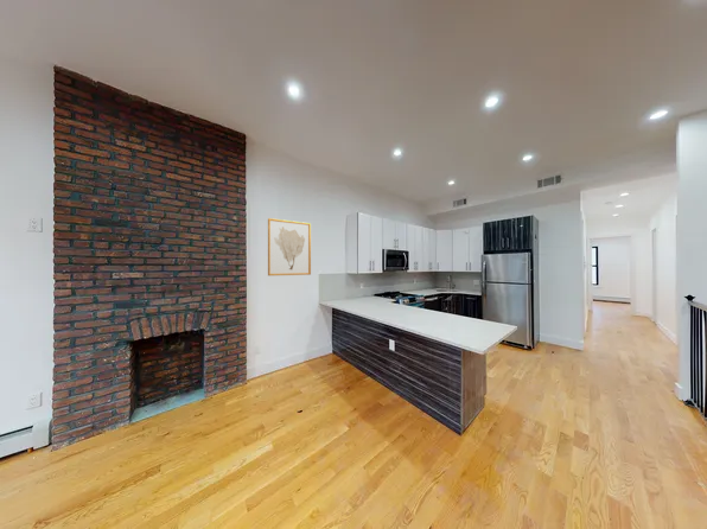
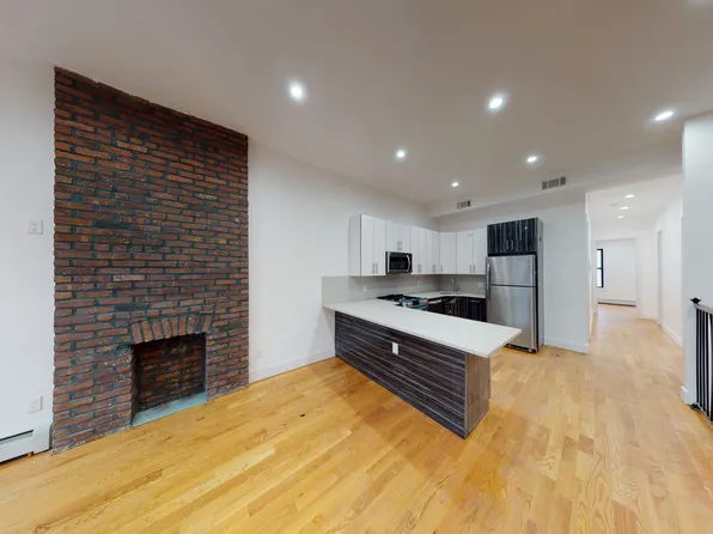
- wall art (289, 248)
